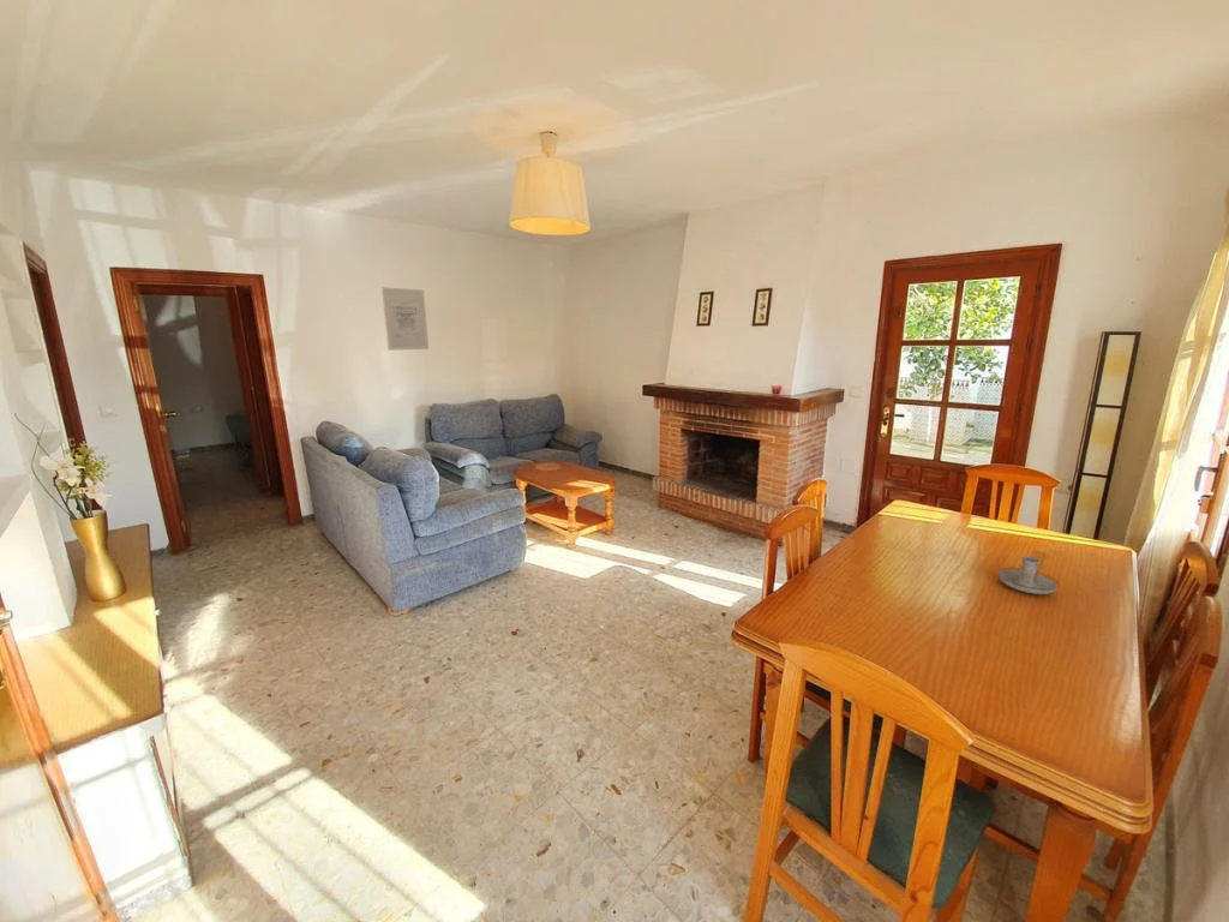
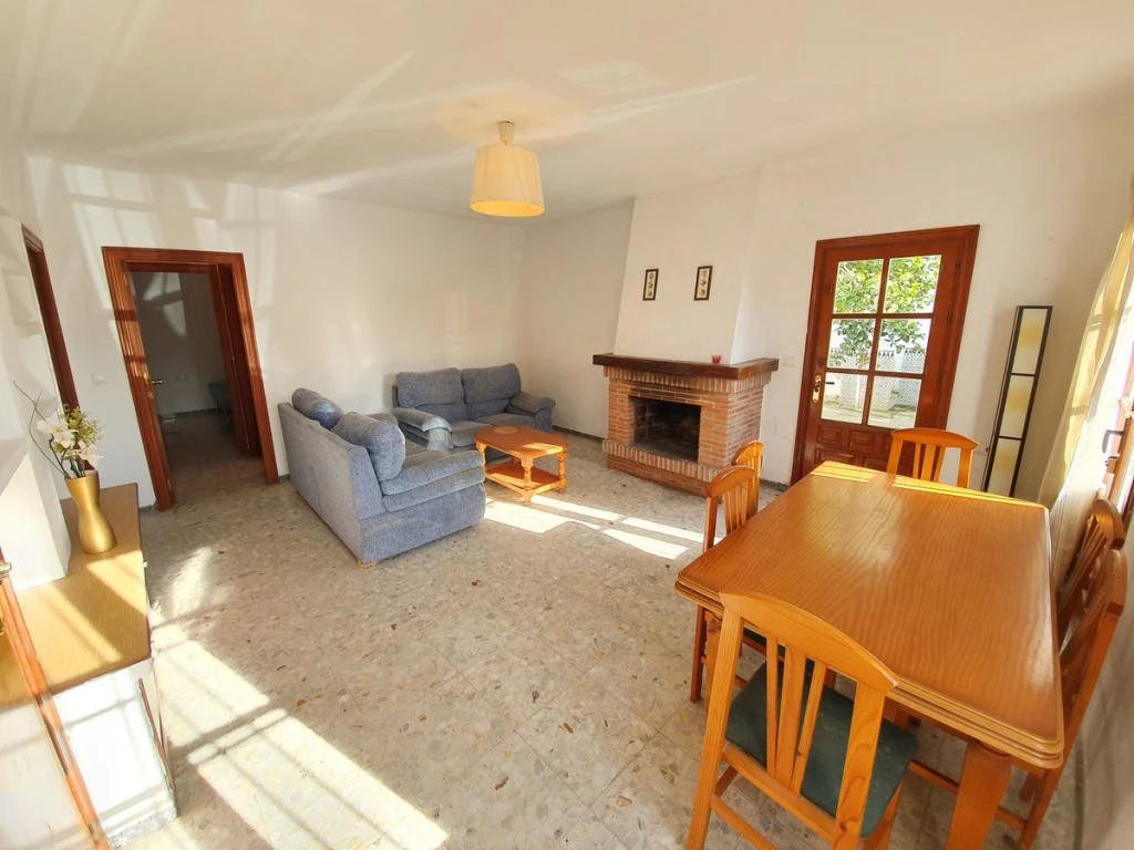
- candle holder (1027, 570)
- wall art (406, 319)
